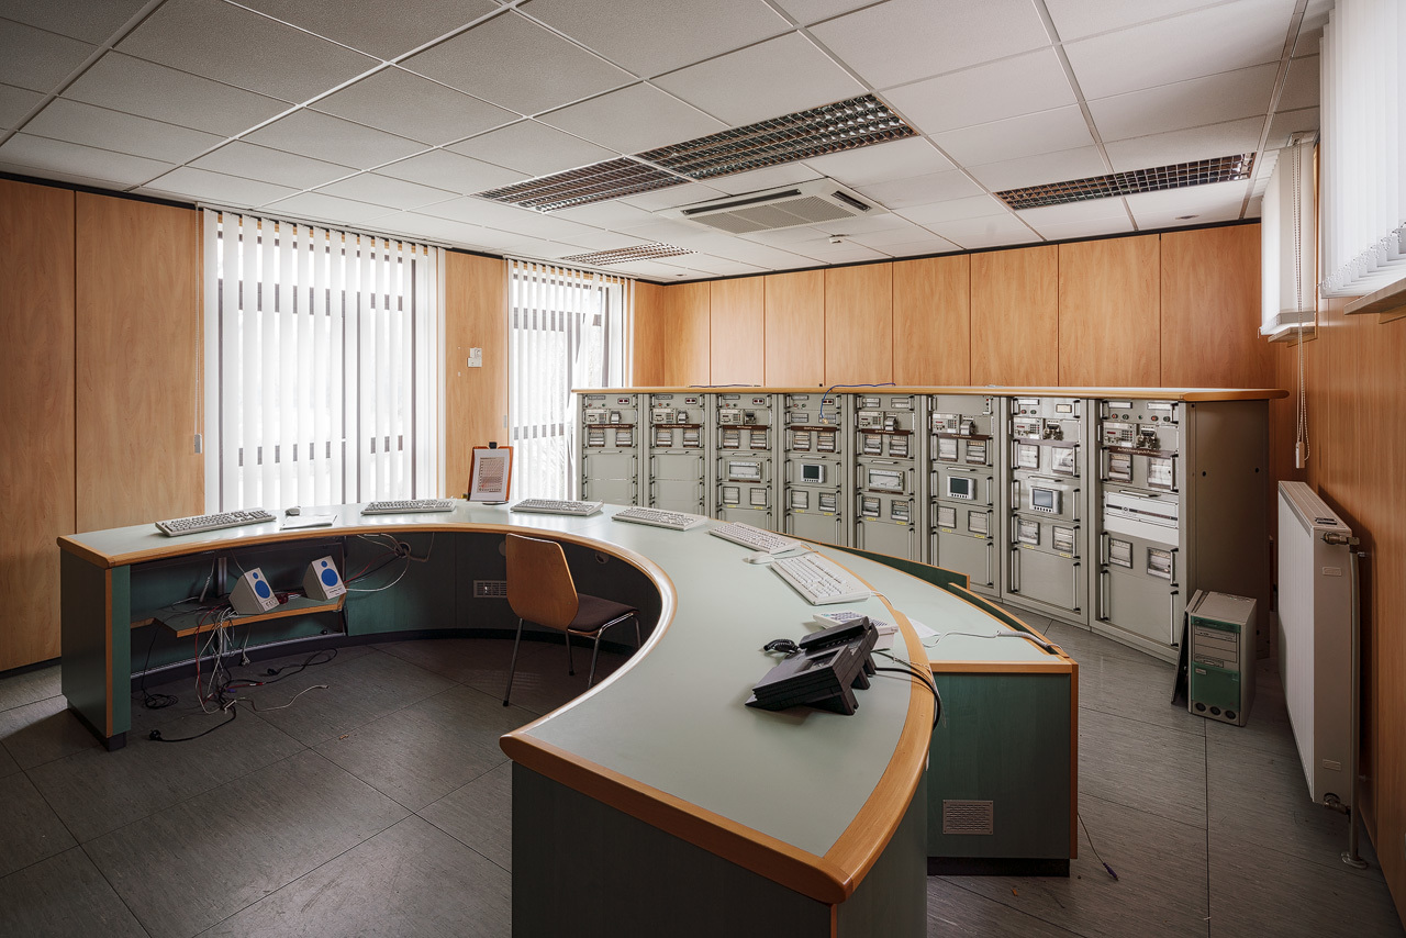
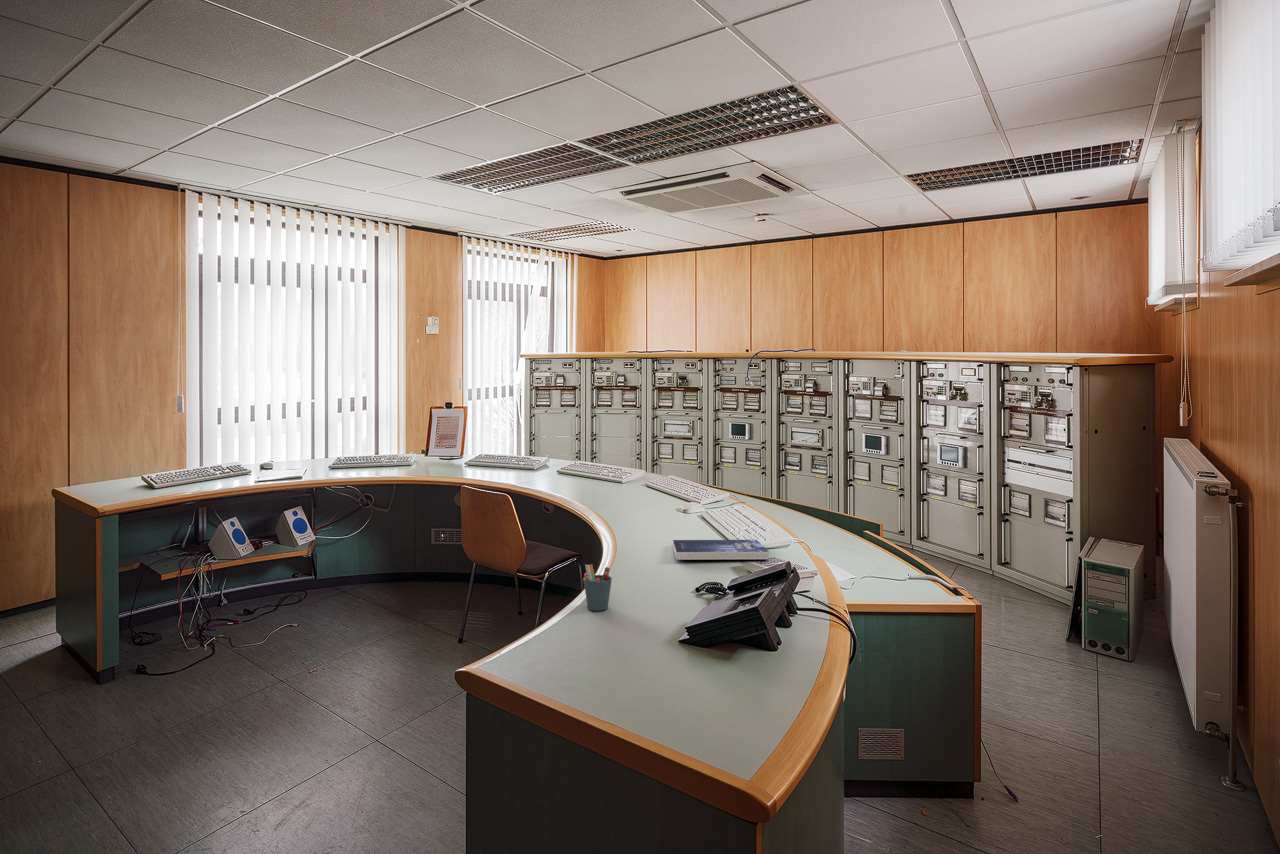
+ pen holder (597, 585)
+ book (718, 549)
